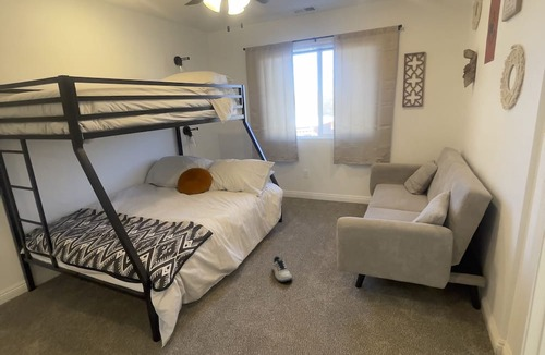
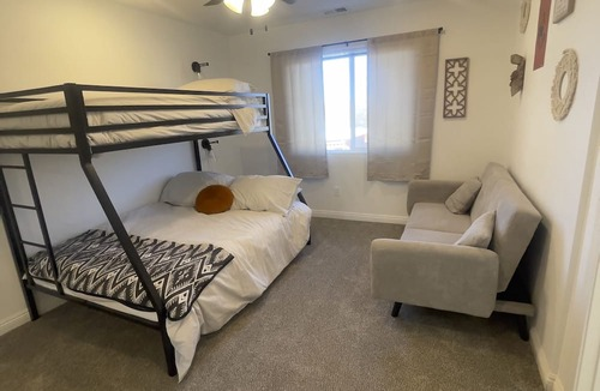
- shoe (281, 267)
